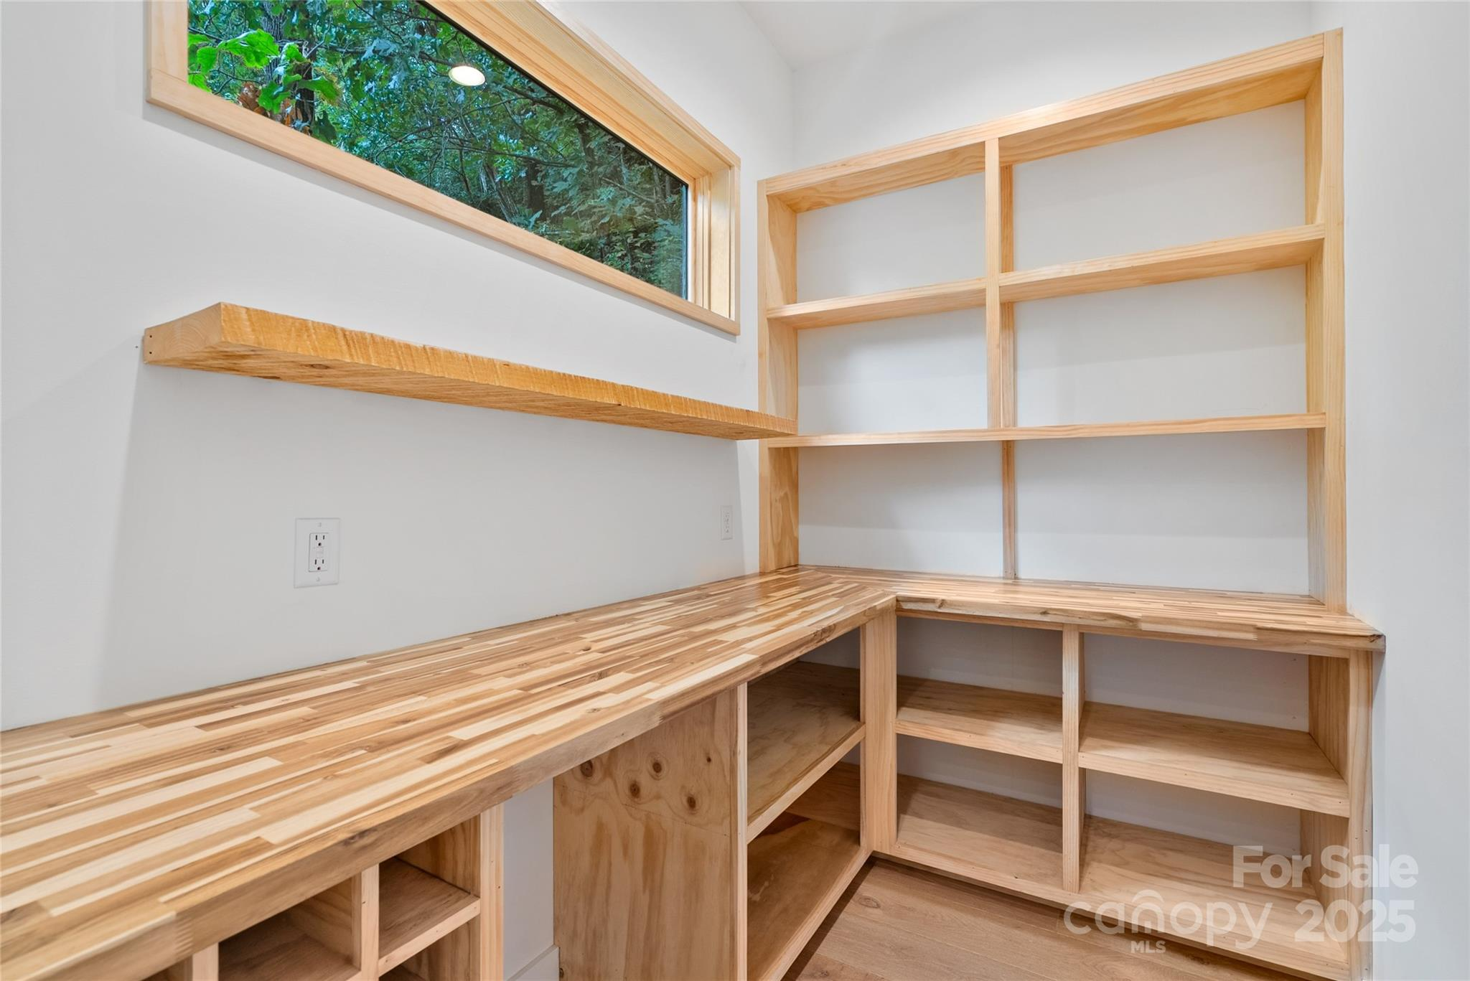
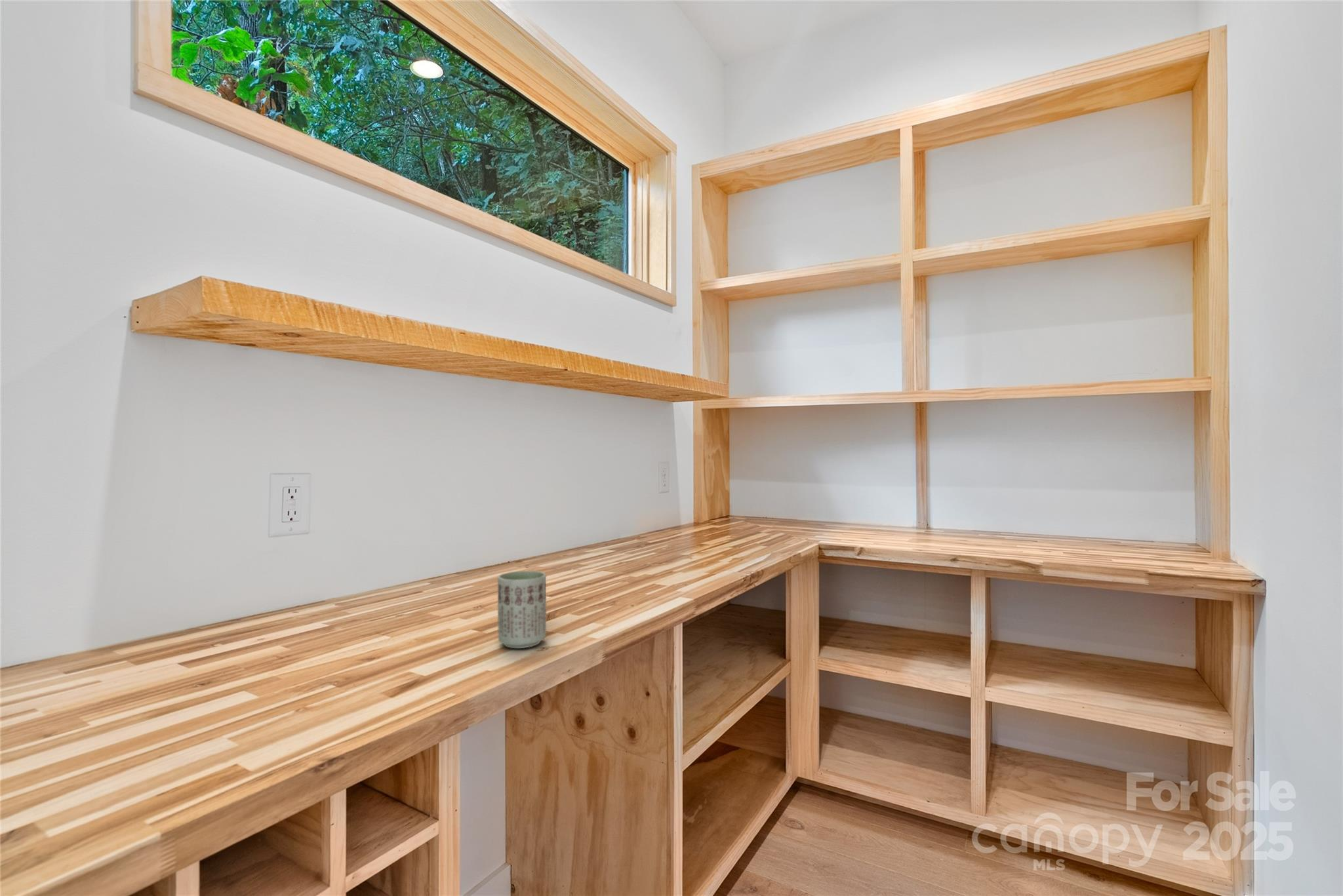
+ cup (522, 608)
